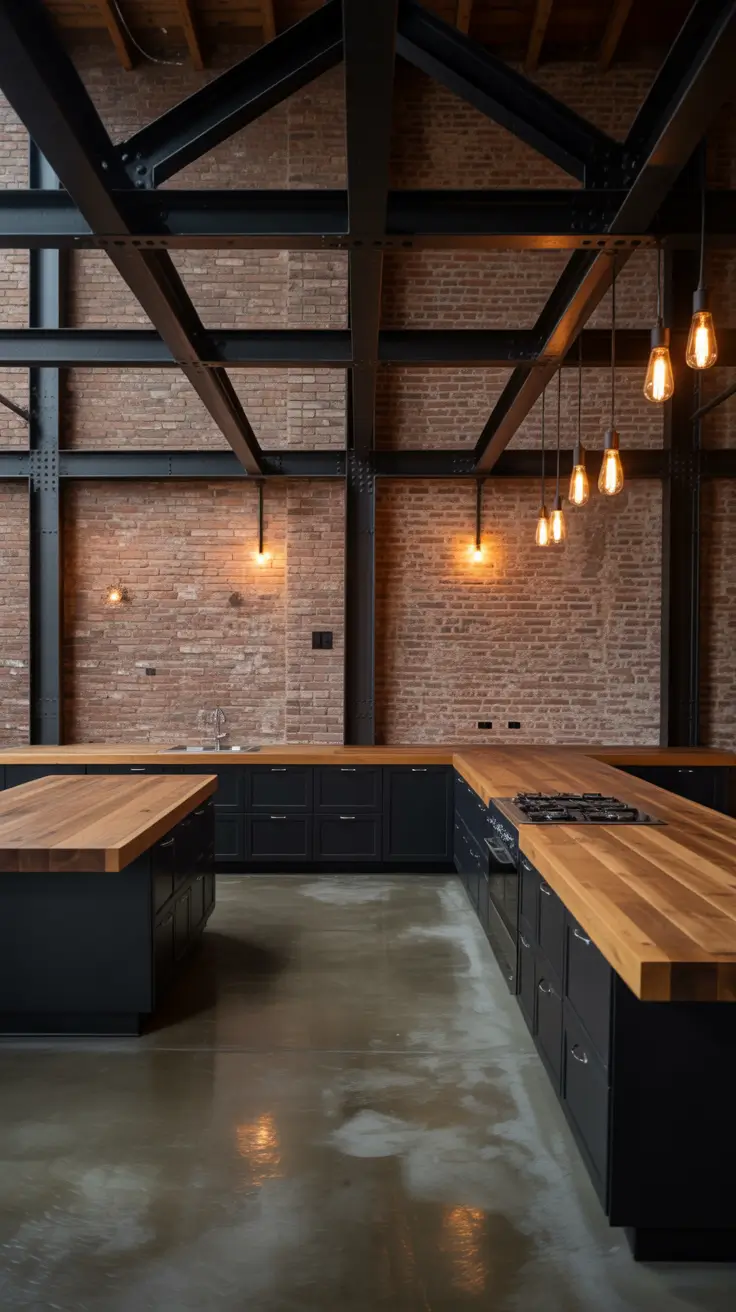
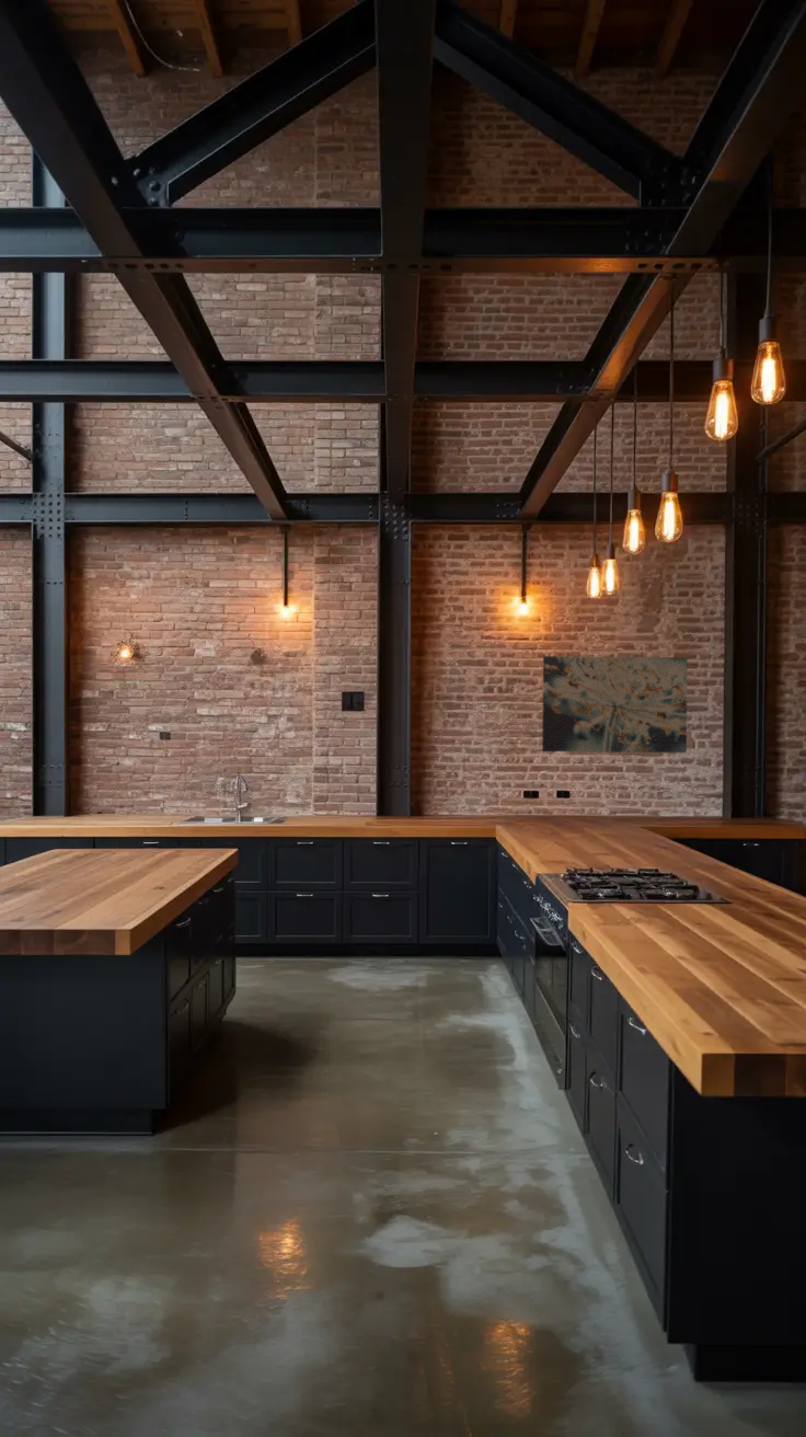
+ wall art (614, 704)
